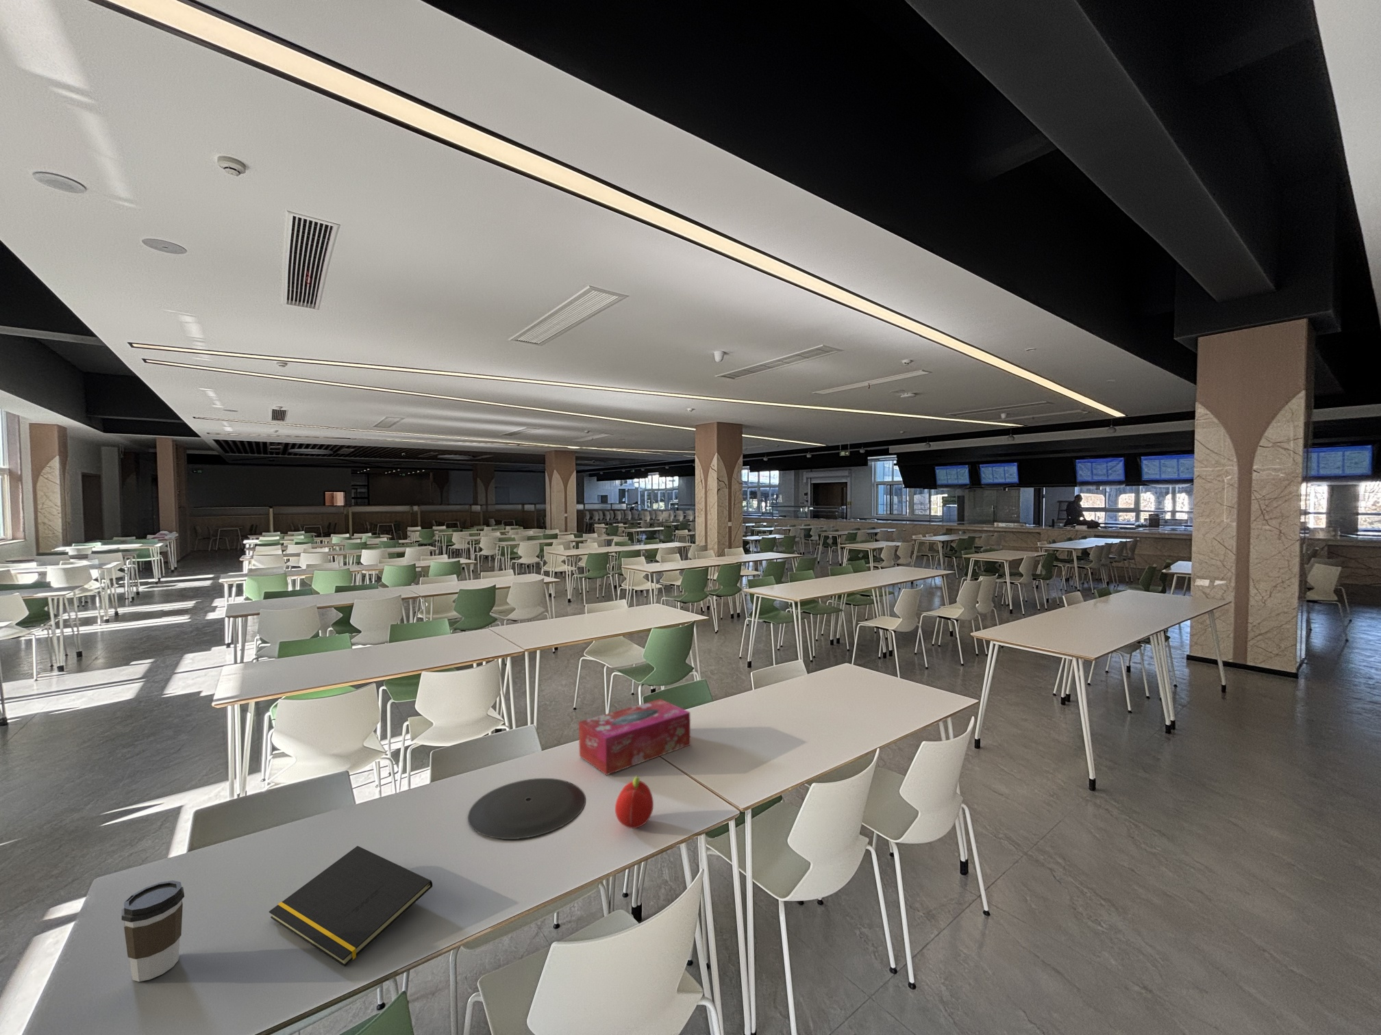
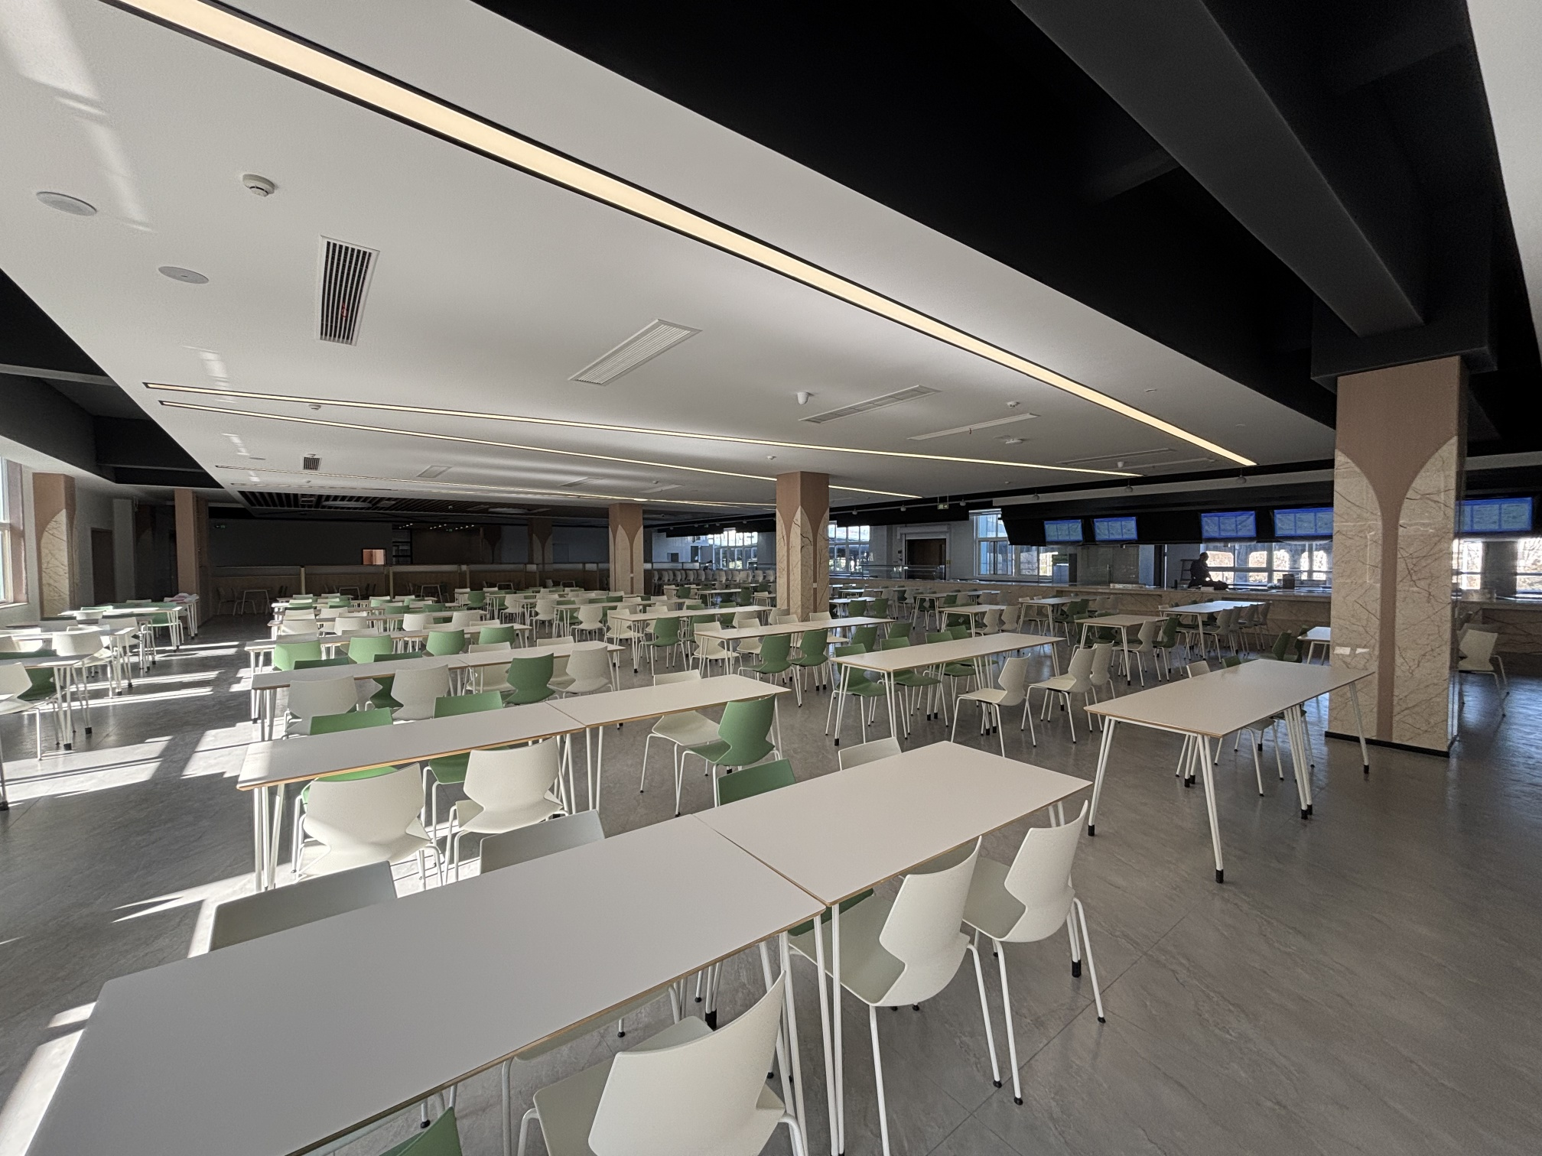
- fruit (634, 801)
- tissue box (636, 733)
- coffee cup (154, 931)
- plate (528, 802)
- notepad (351, 899)
